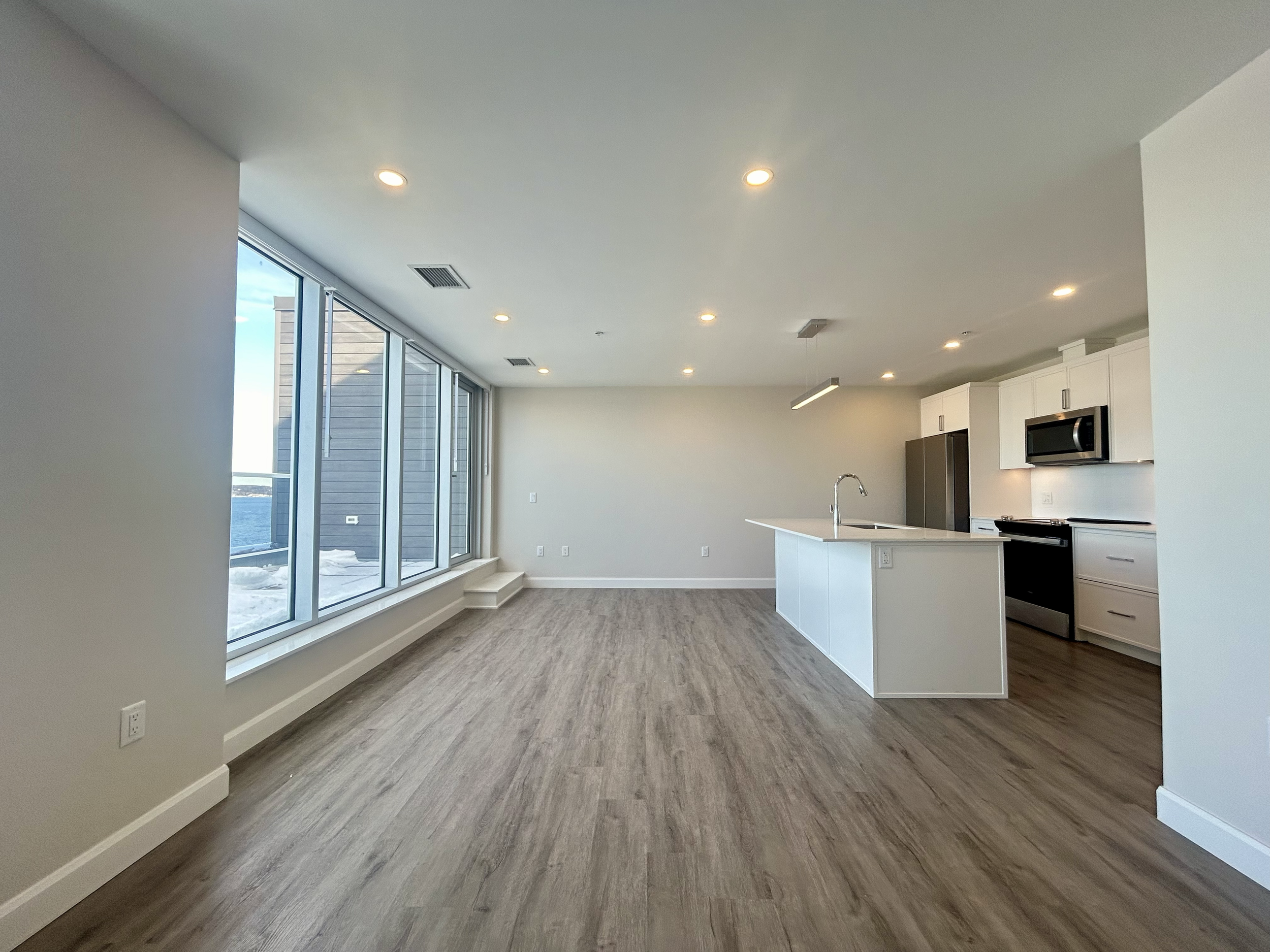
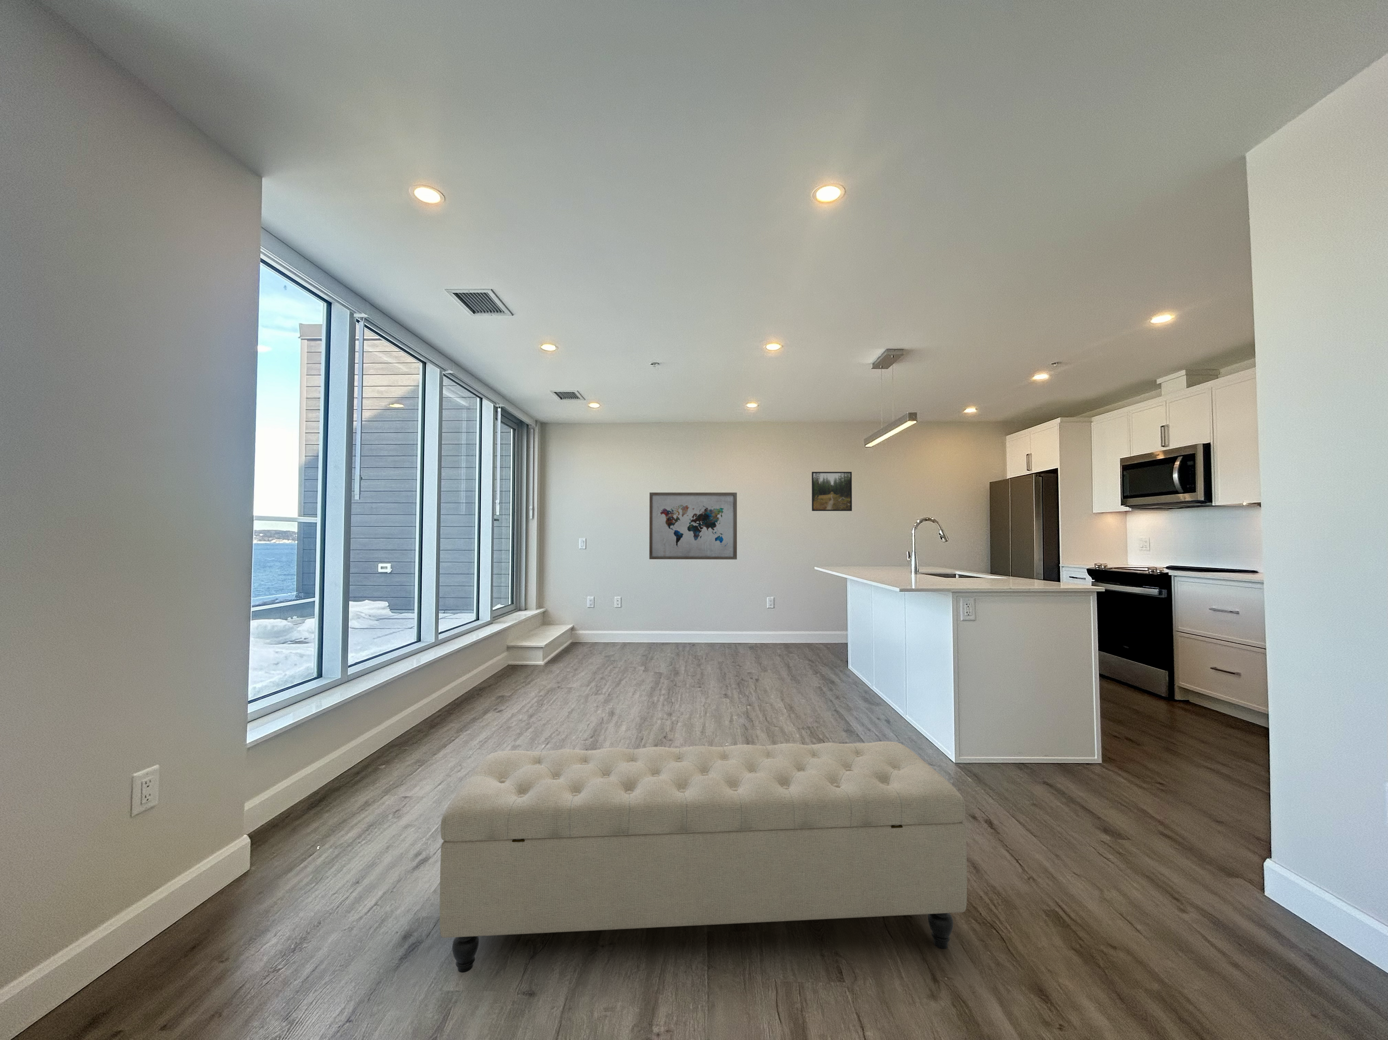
+ bench (705, 839)
+ wall art (693, 525)
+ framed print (832, 491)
